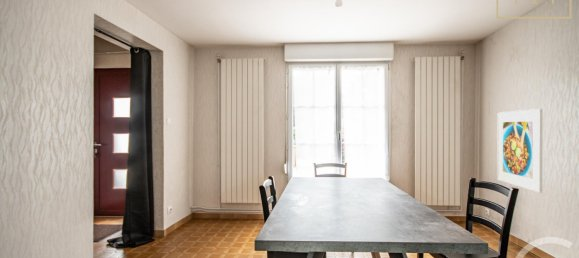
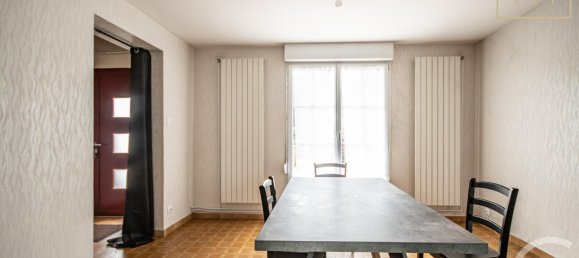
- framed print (517, 148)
